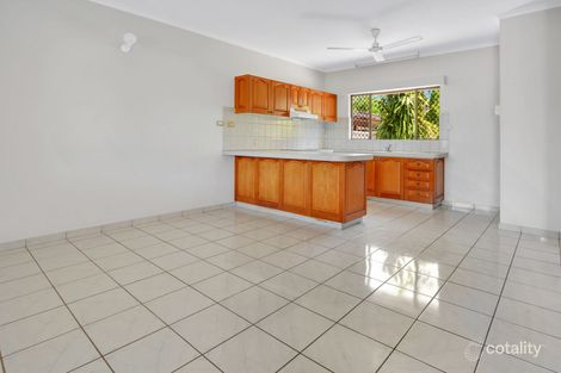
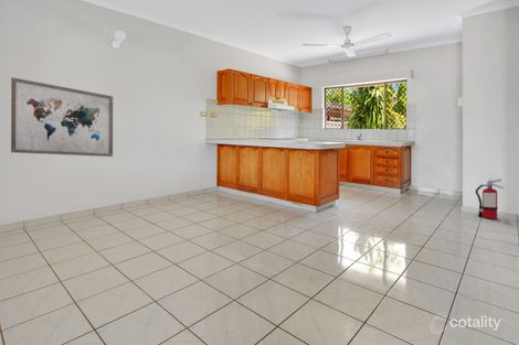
+ fire extinguisher (488, 197)
+ wall art (67, 121)
